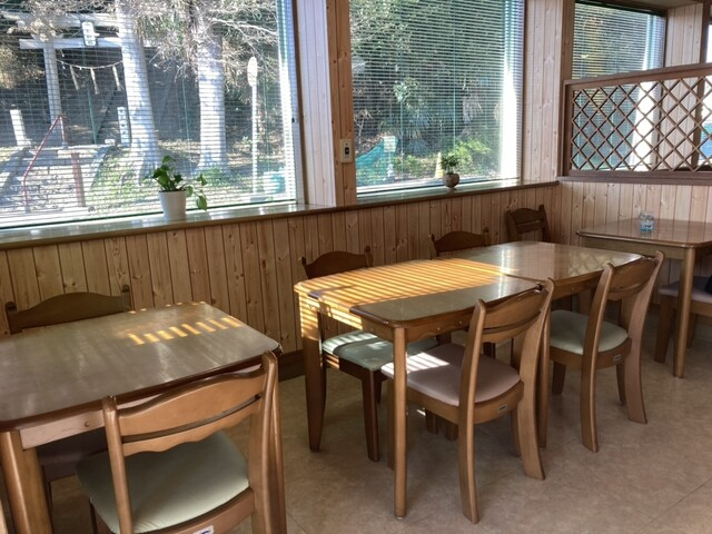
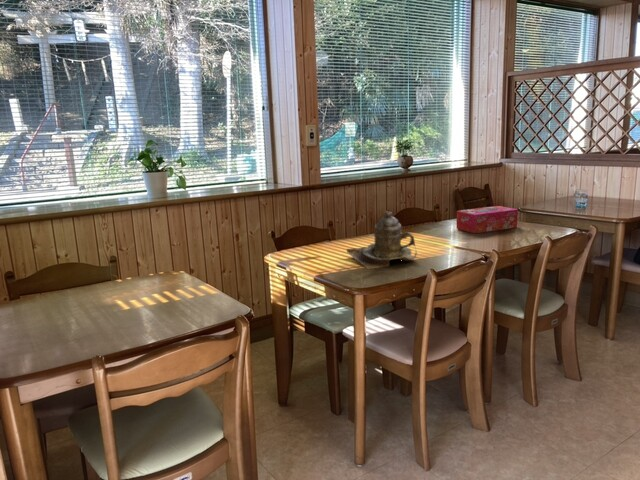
+ tissue box (486, 219)
+ teapot (382, 235)
